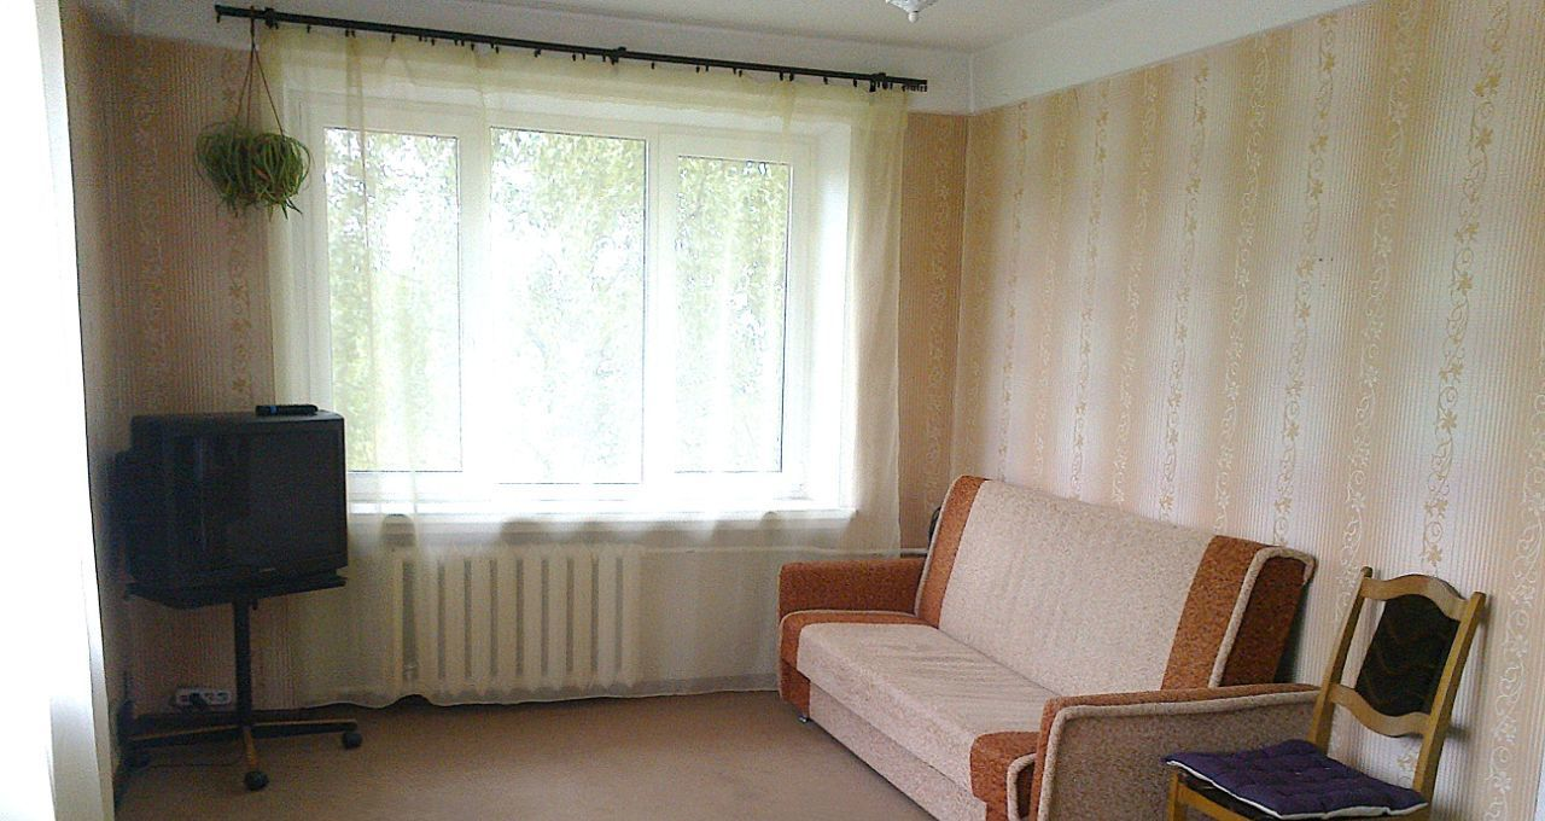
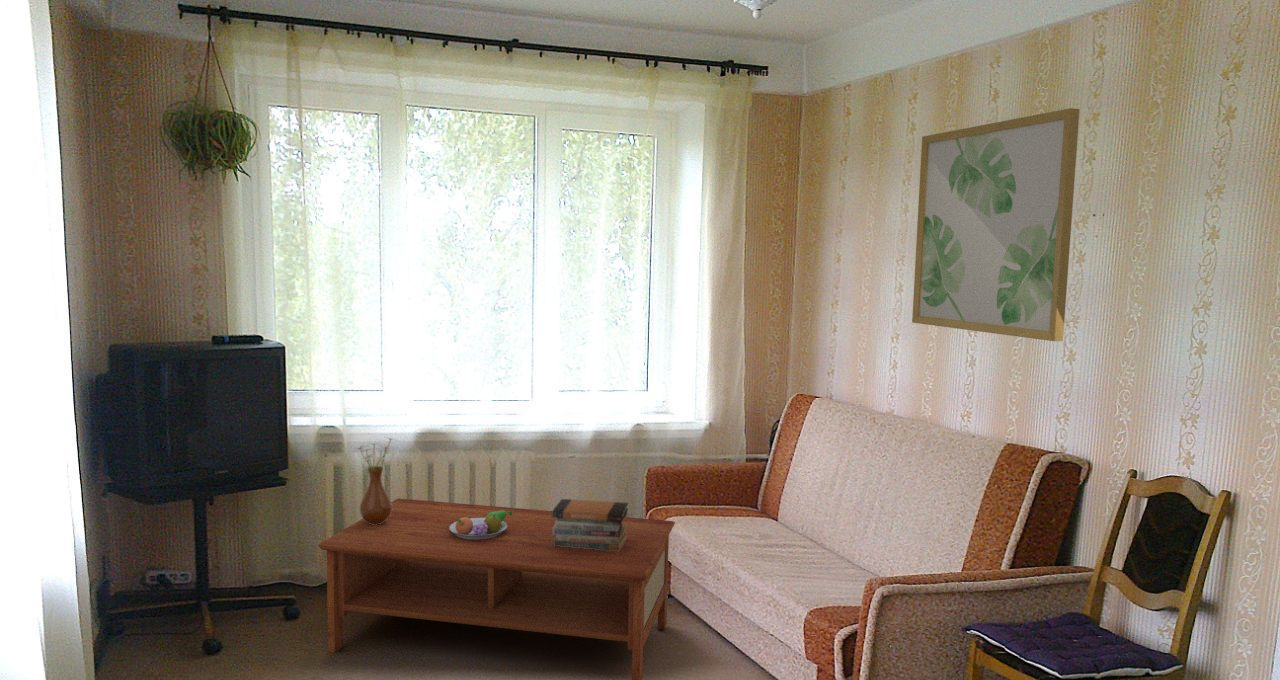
+ wall art (985, 228)
+ vase (377, 480)
+ fruit bowl (481, 520)
+ coffee table (505, 584)
+ book stack (590, 524)
